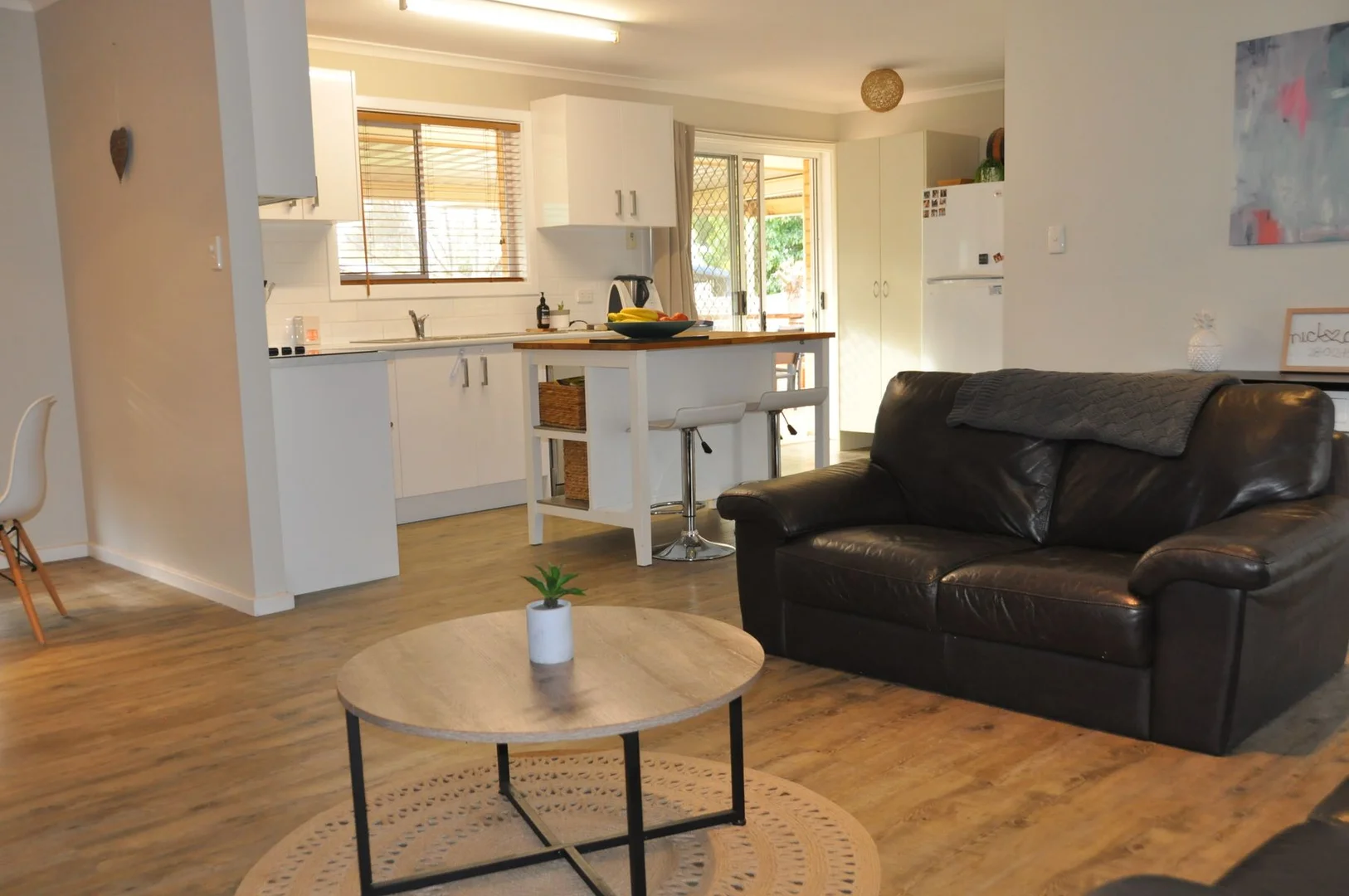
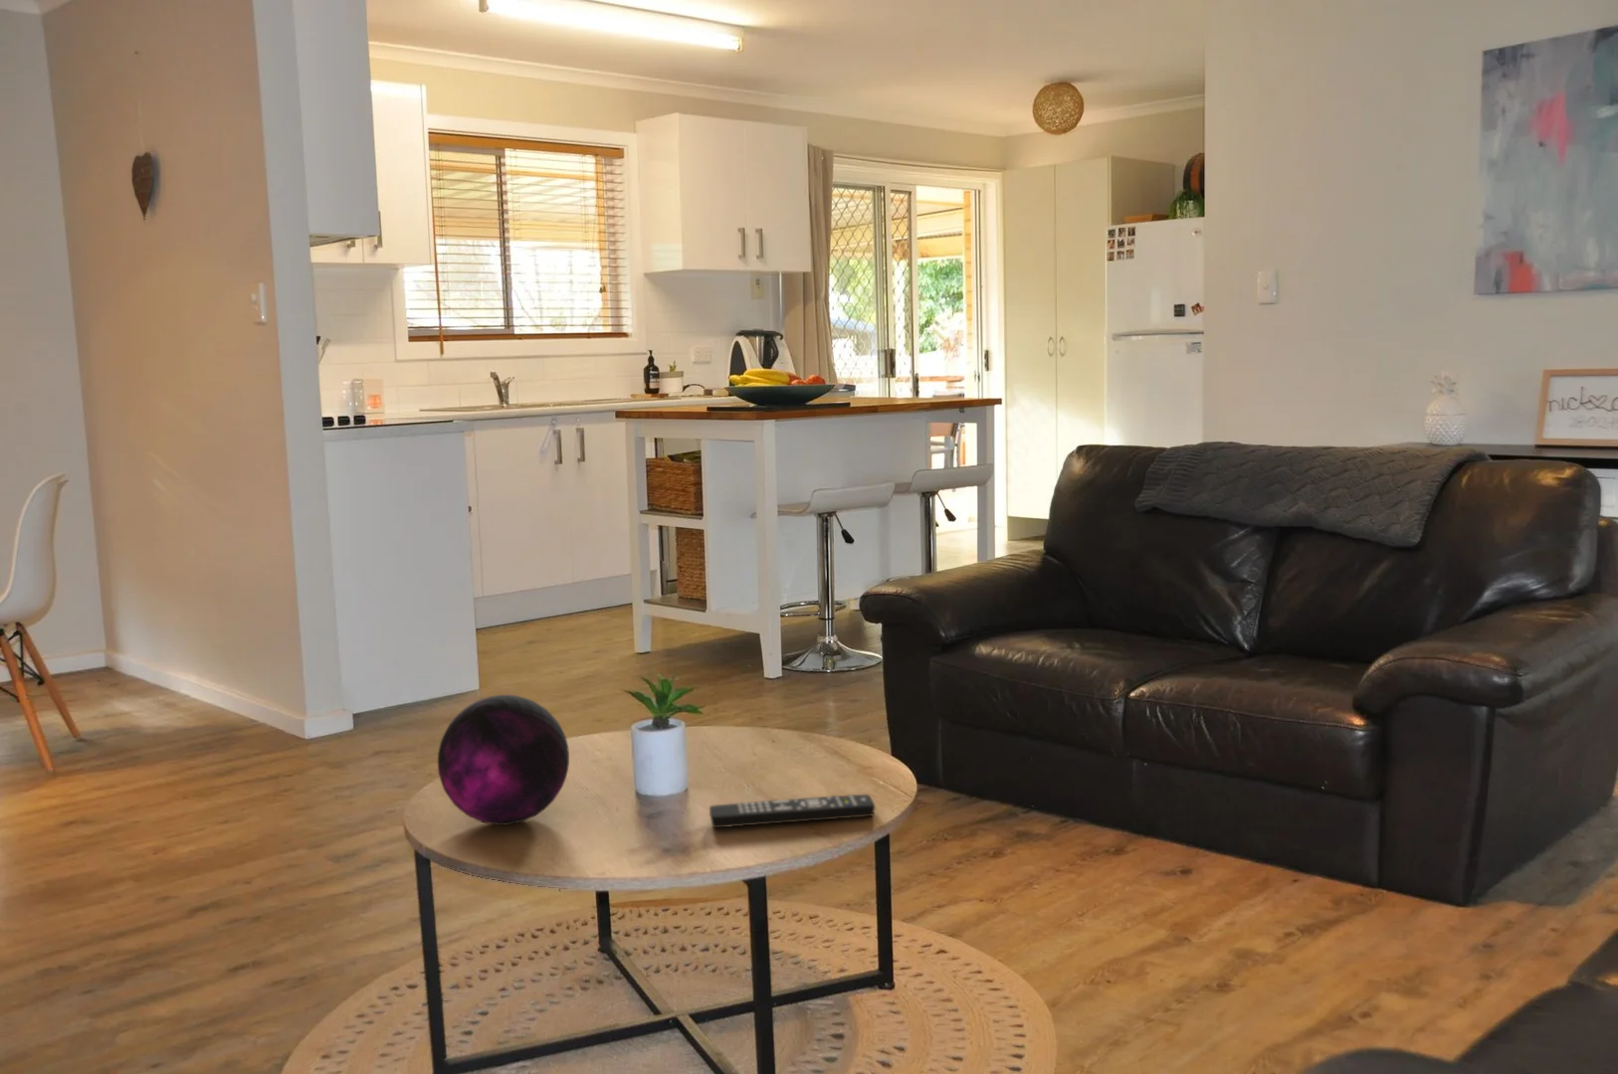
+ decorative orb (504, 759)
+ remote control (792, 810)
